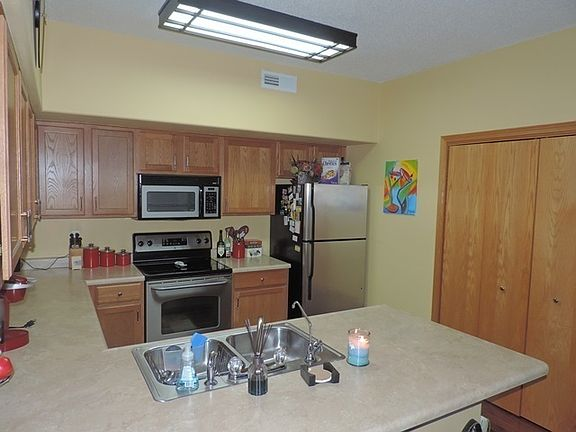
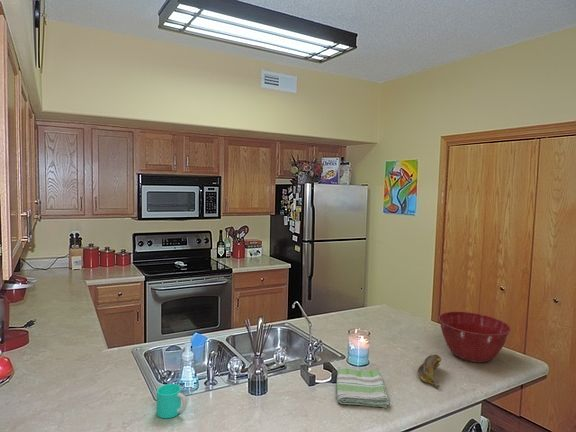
+ banana (432, 368)
+ mixing bowl (472, 338)
+ cup (172, 401)
+ dish towel (360, 384)
